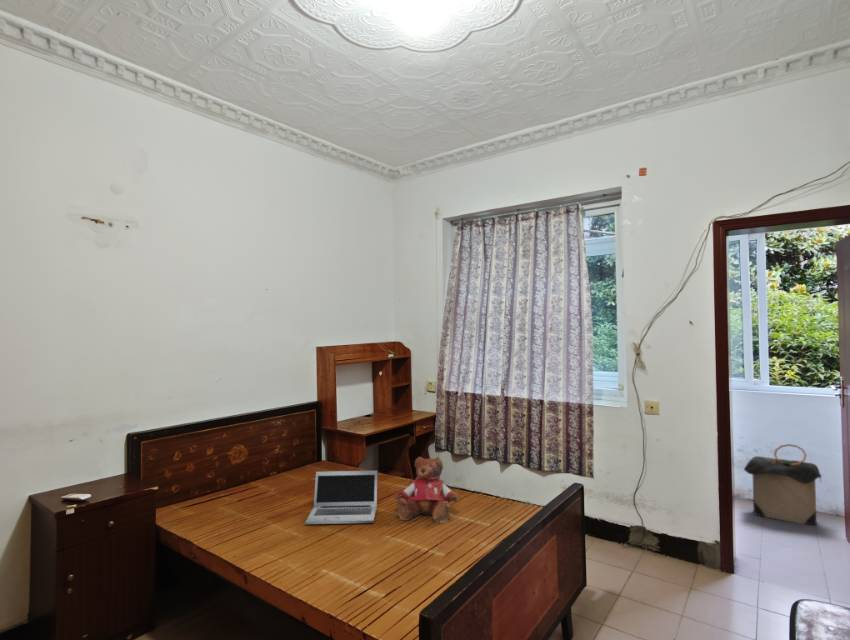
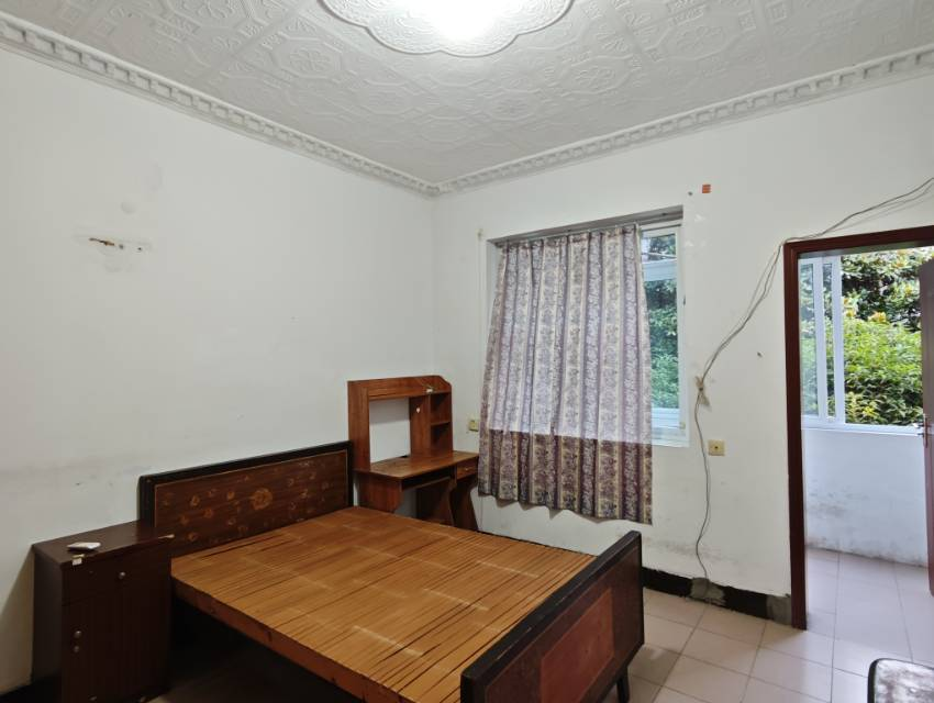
- laundry hamper (781, 481)
- laptop (343, 496)
- teddy bear (426, 486)
